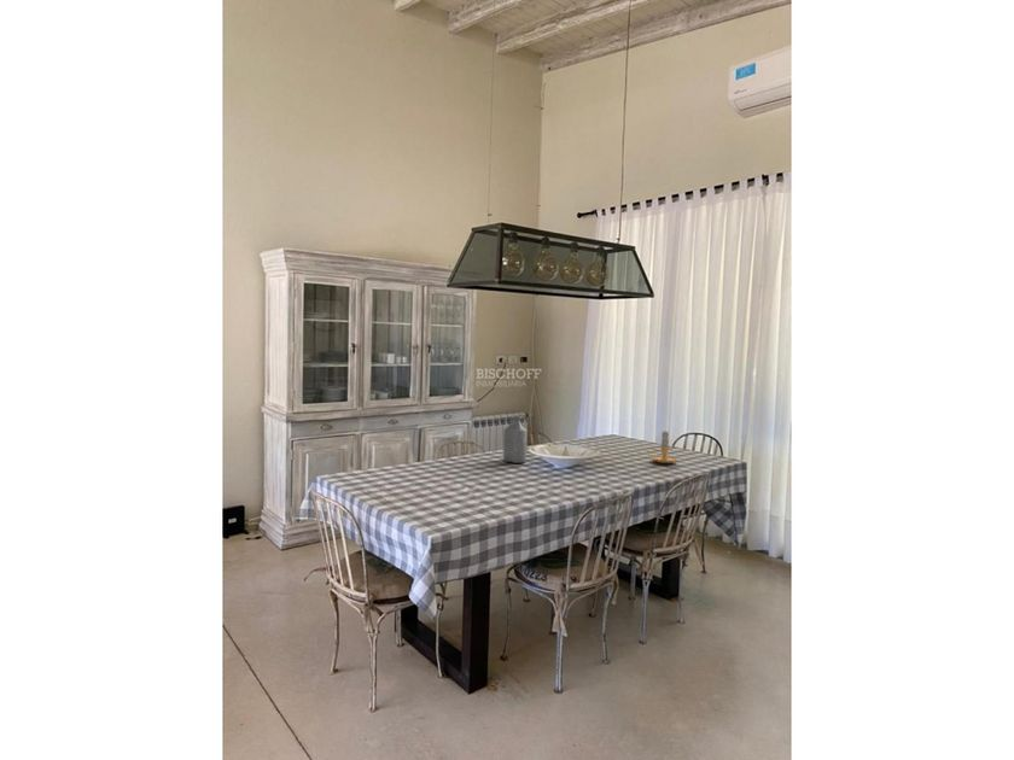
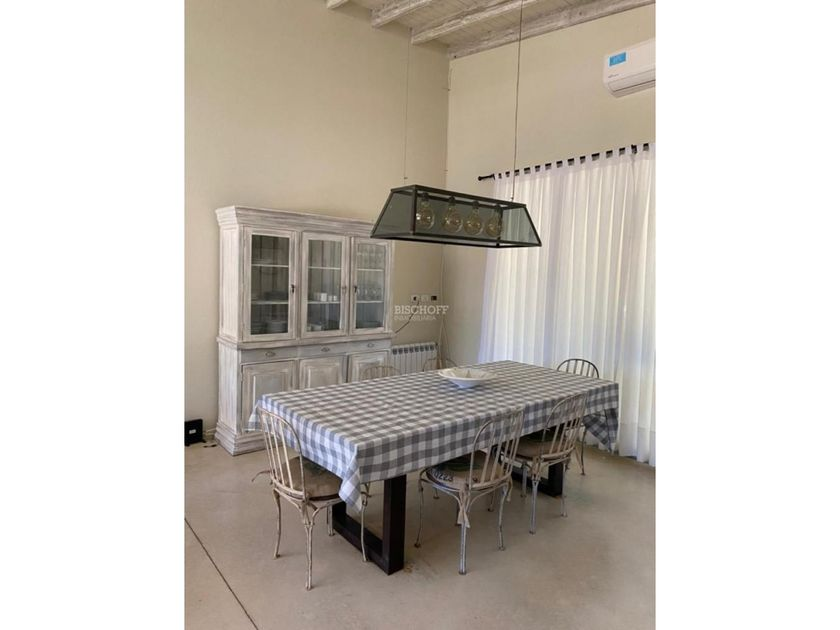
- bottle (514, 438)
- candle (662, 445)
